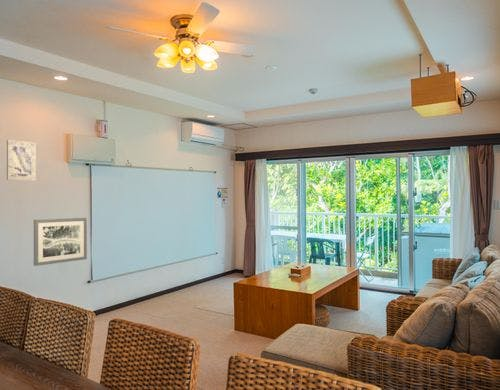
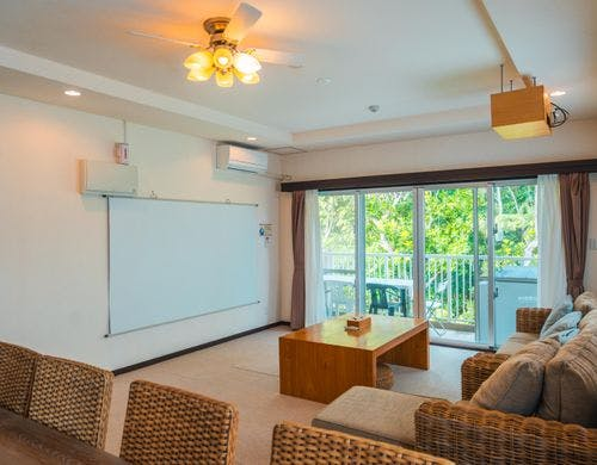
- wall art (61, 240)
- wall art (21, 160)
